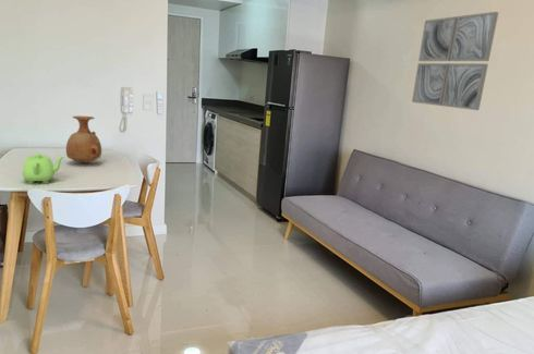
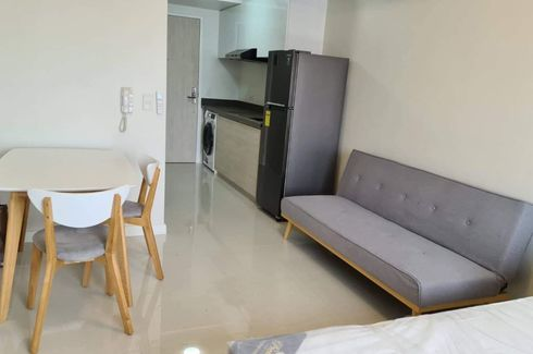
- teapot (44, 167)
- vase (83, 141)
- wall art (450, 63)
